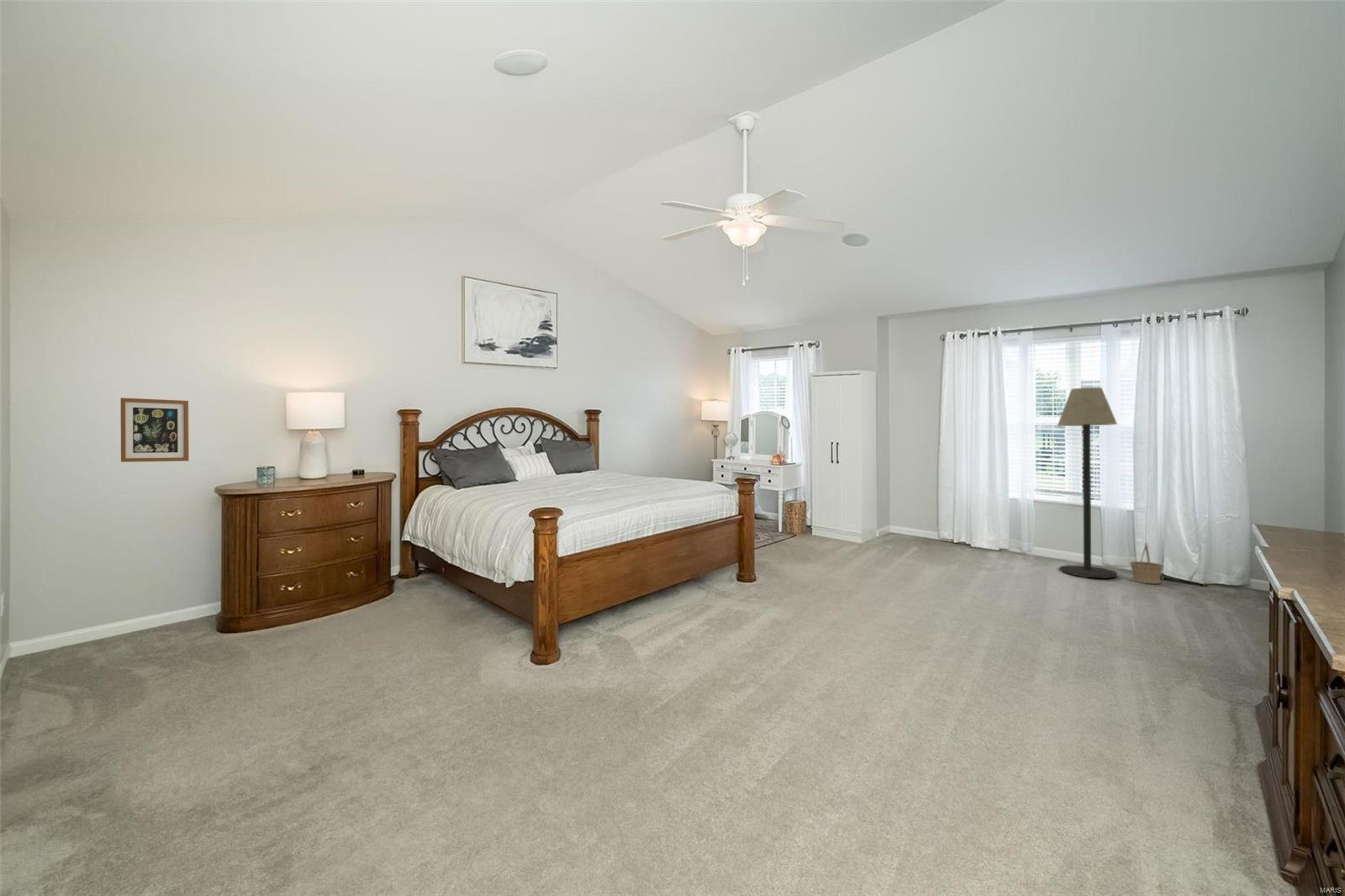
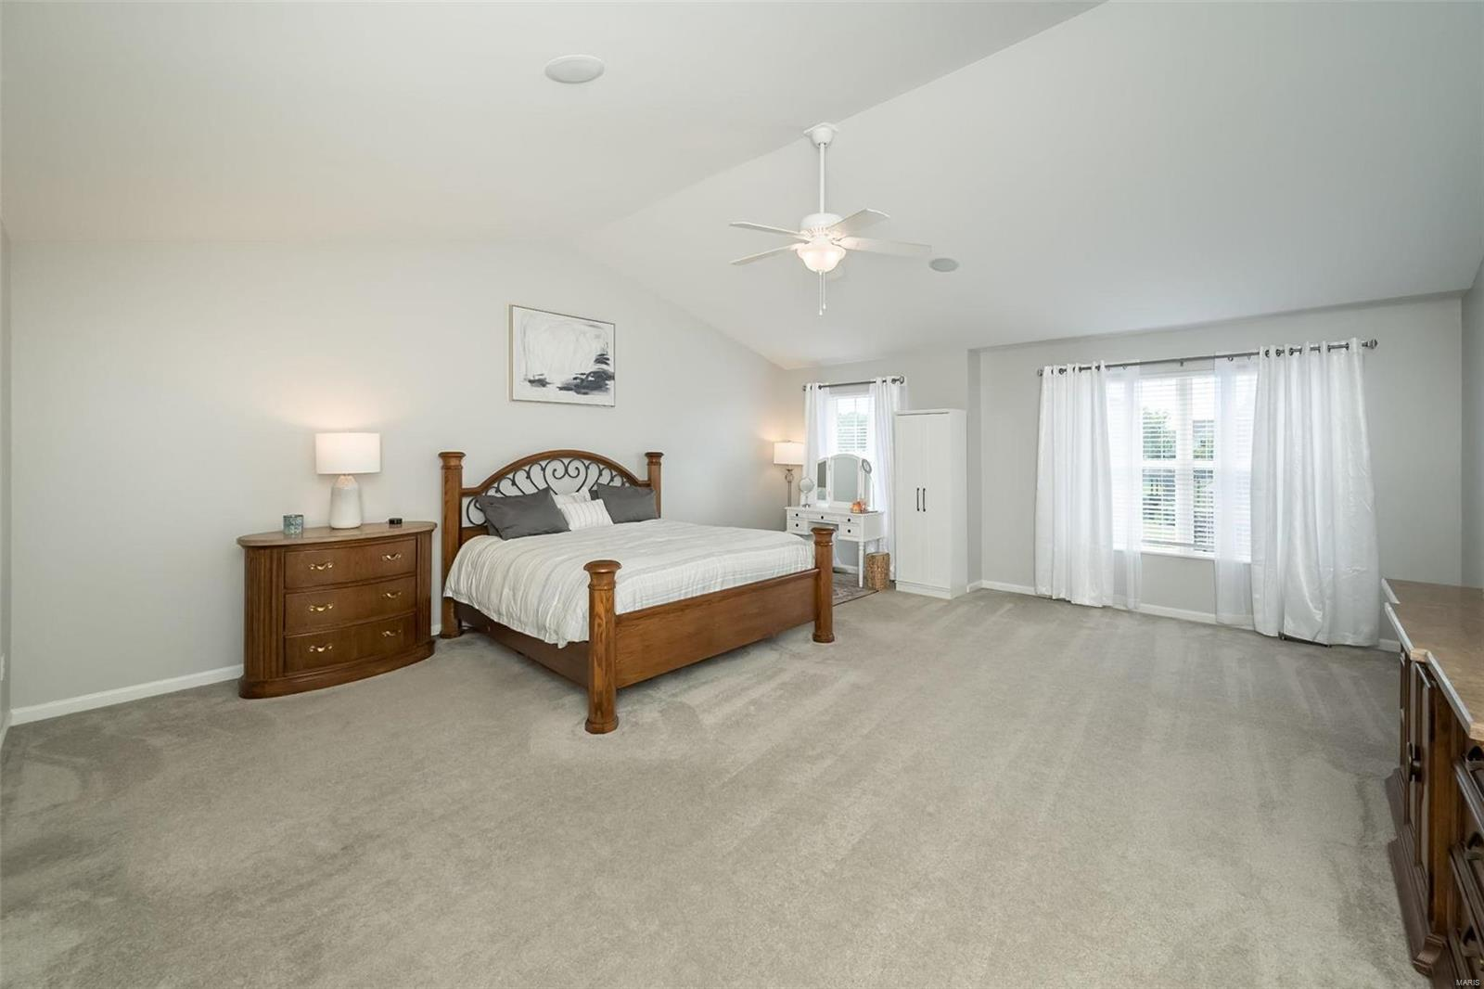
- basket (1146, 562)
- floor lamp (1086, 480)
- wall art (156, 430)
